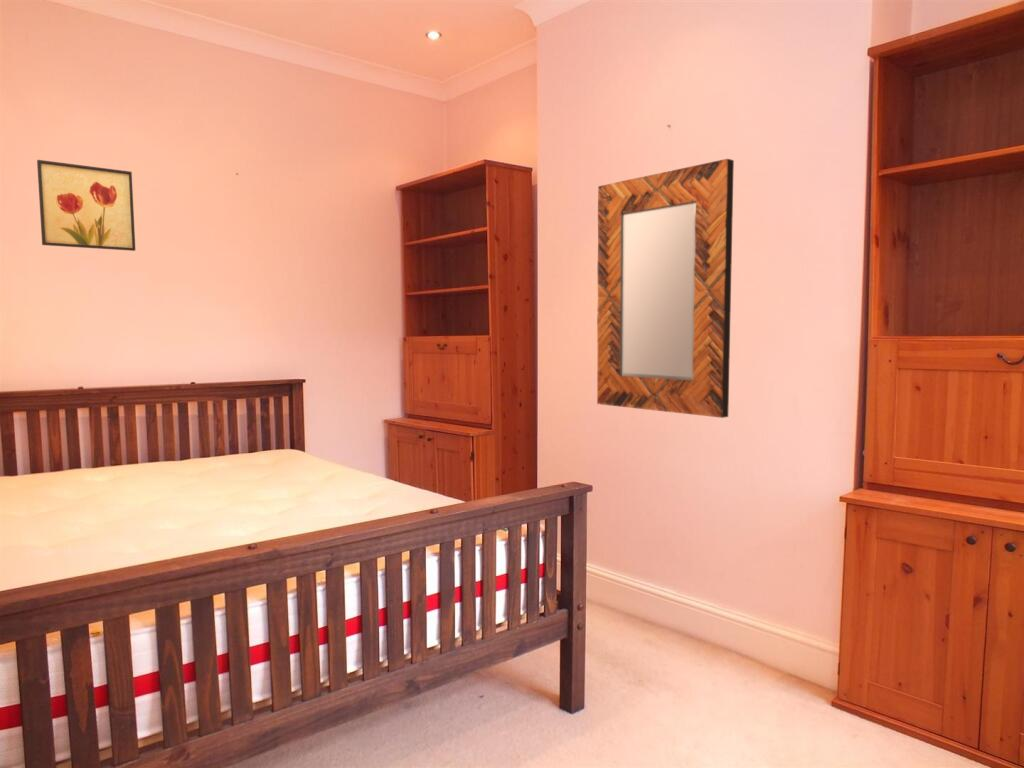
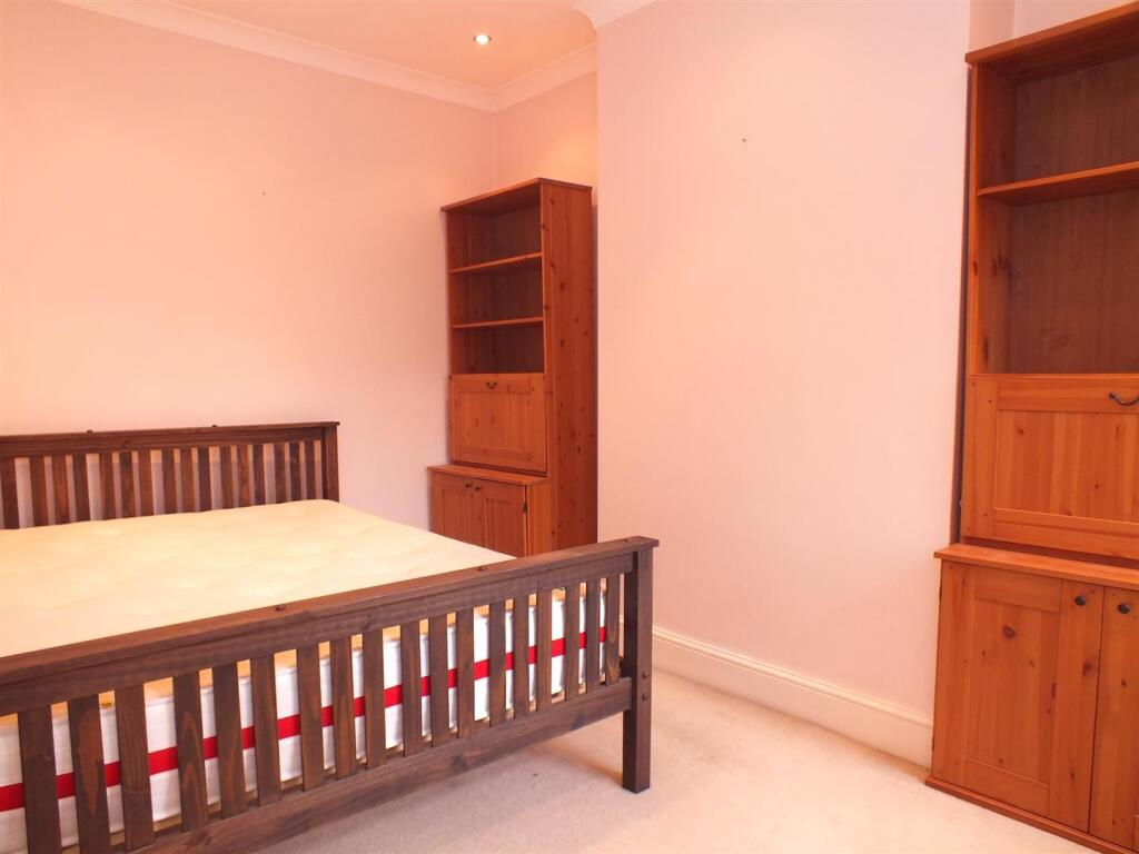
- home mirror (658, 293)
- wall art (87, 207)
